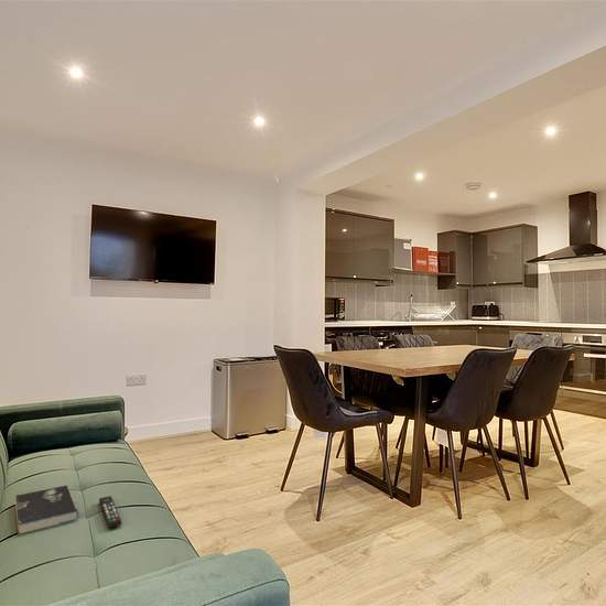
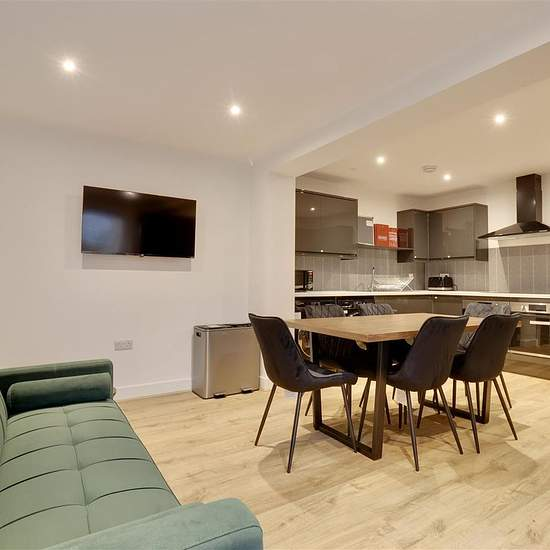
- remote control (109, 510)
- book (45, 507)
